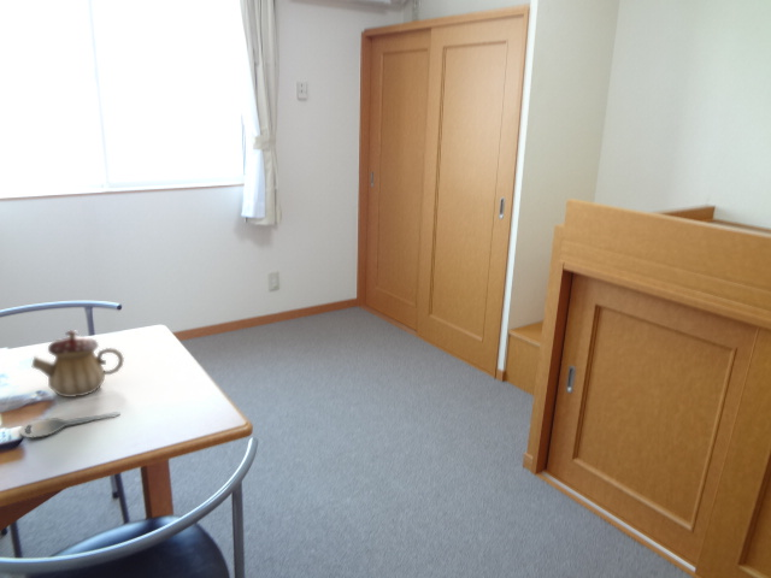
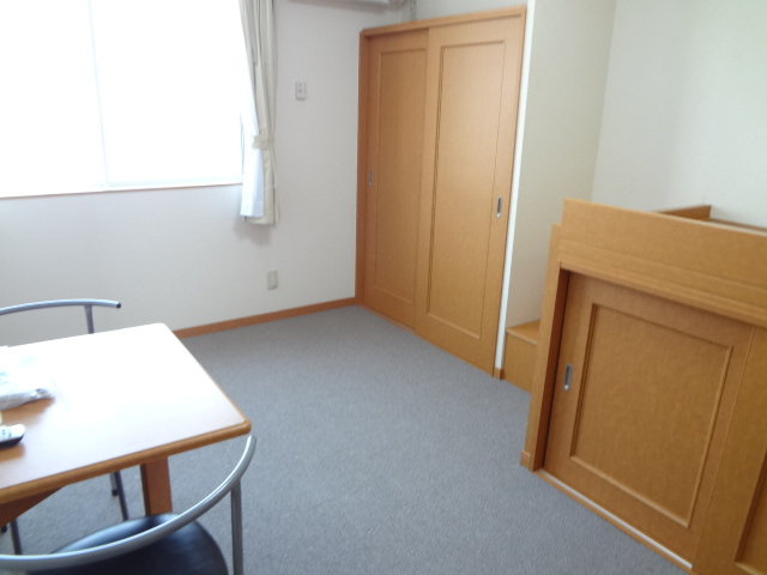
- key (71, 421)
- teapot (78, 359)
